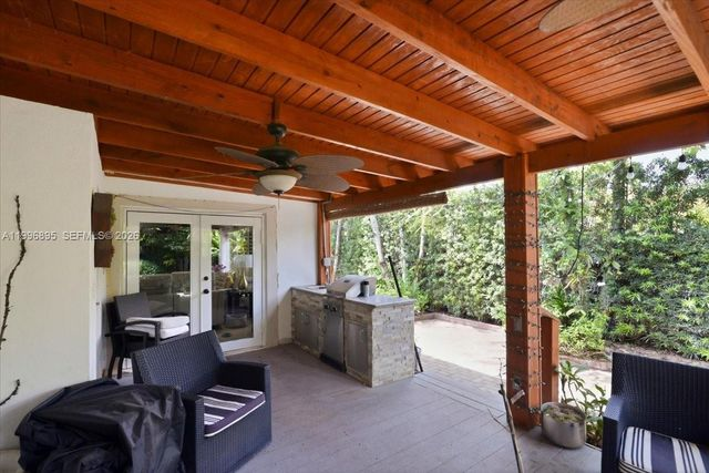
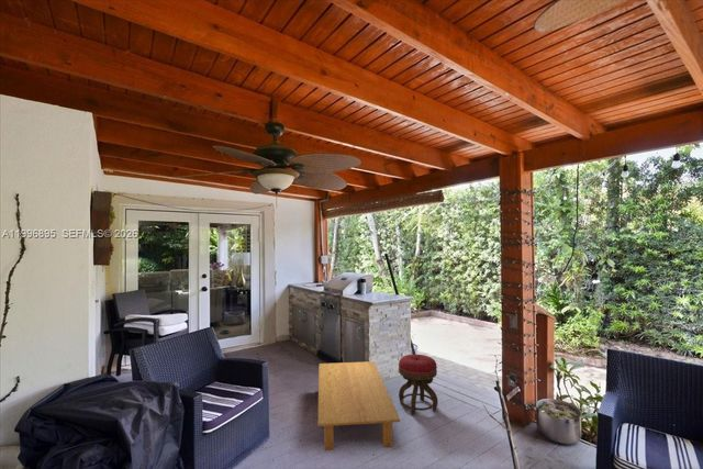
+ coffee table (352, 399)
+ stool (417, 382)
